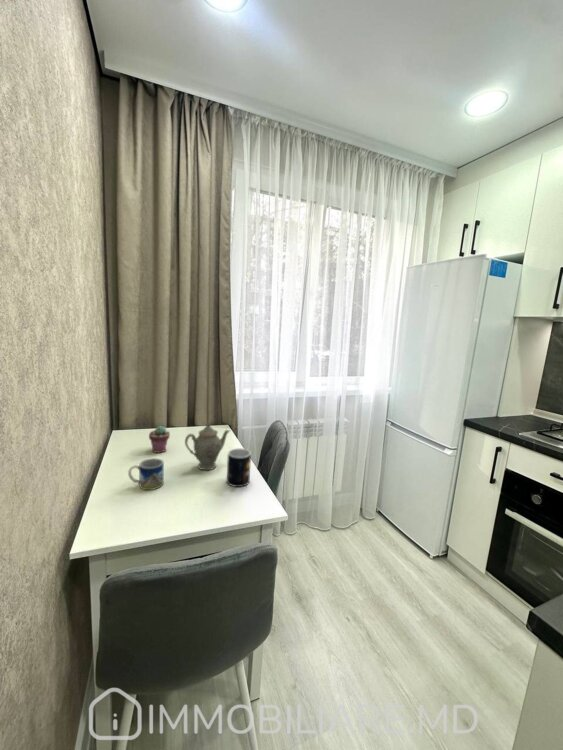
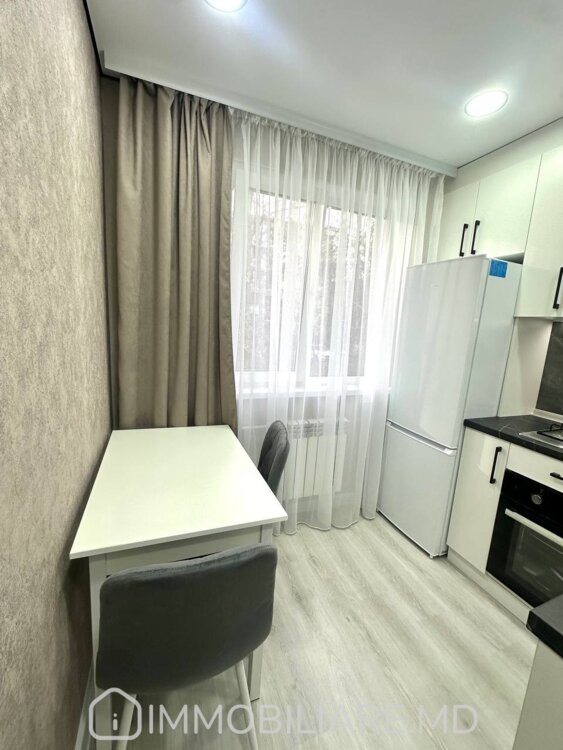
- potted succulent (159, 438)
- chinaware (208, 443)
- mug (146, 474)
- mug (240, 468)
